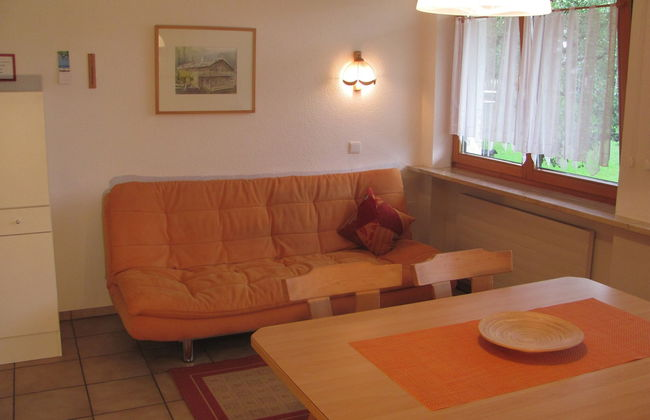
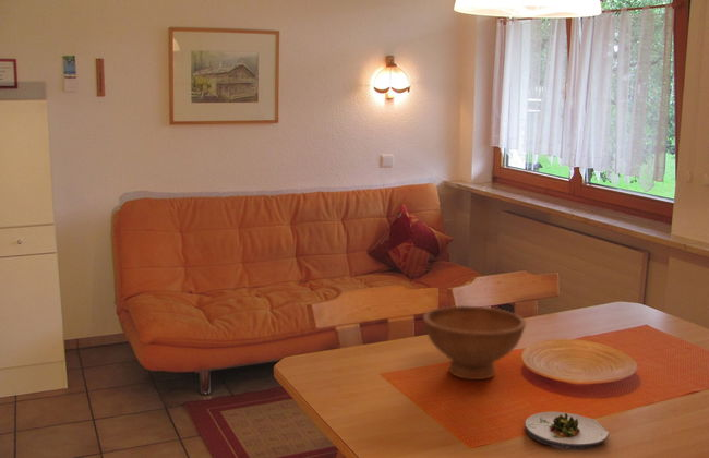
+ bowl (472, 345)
+ salad plate (565, 424)
